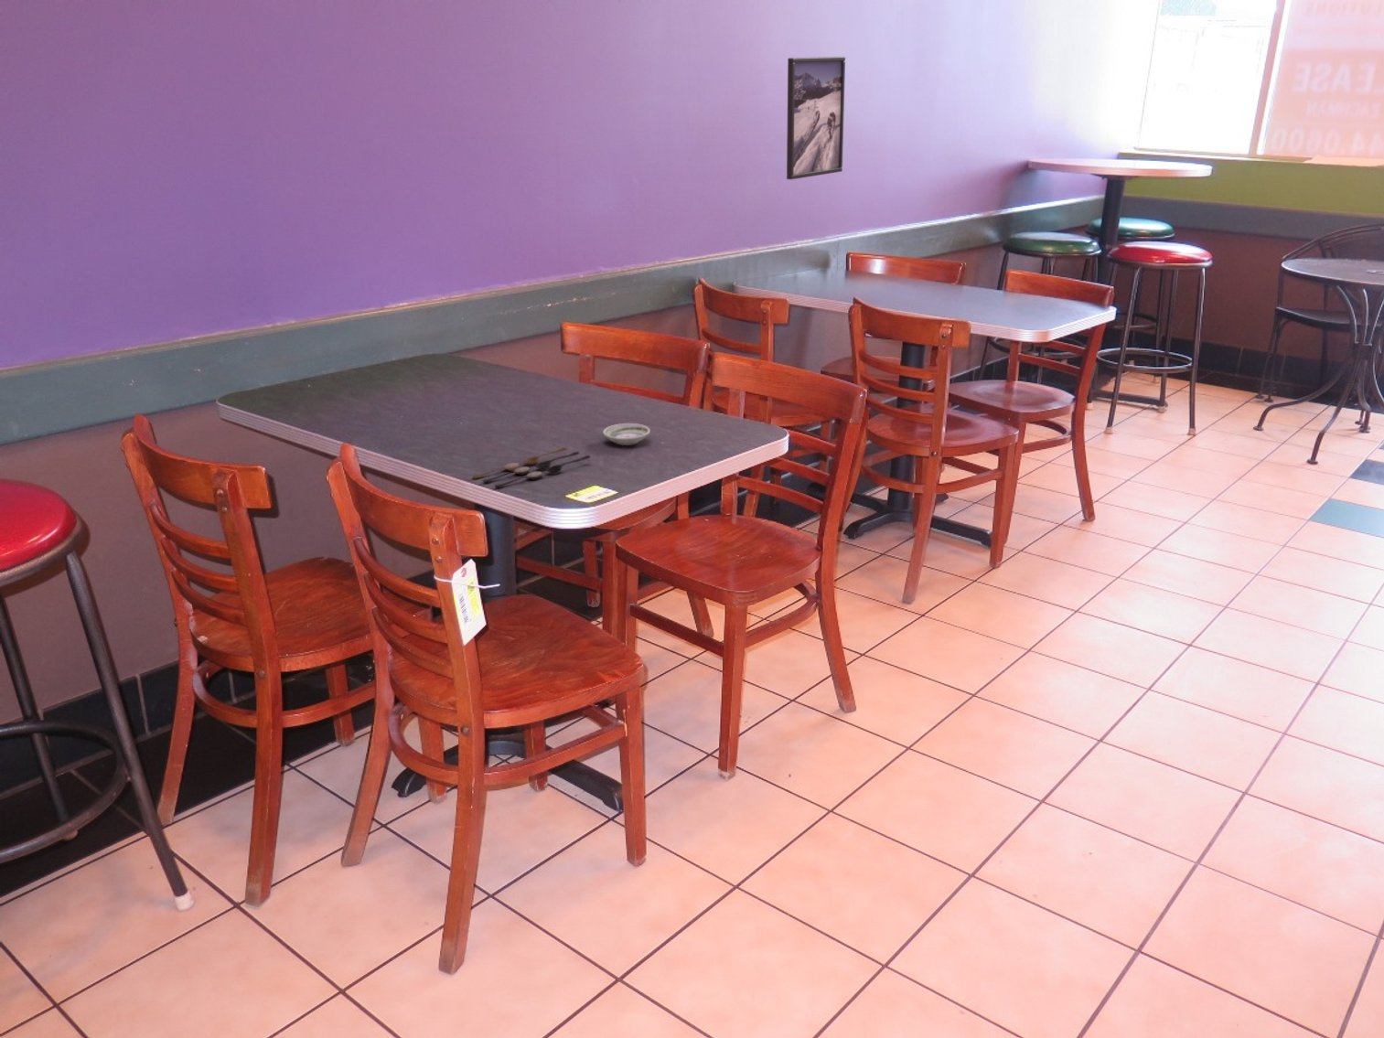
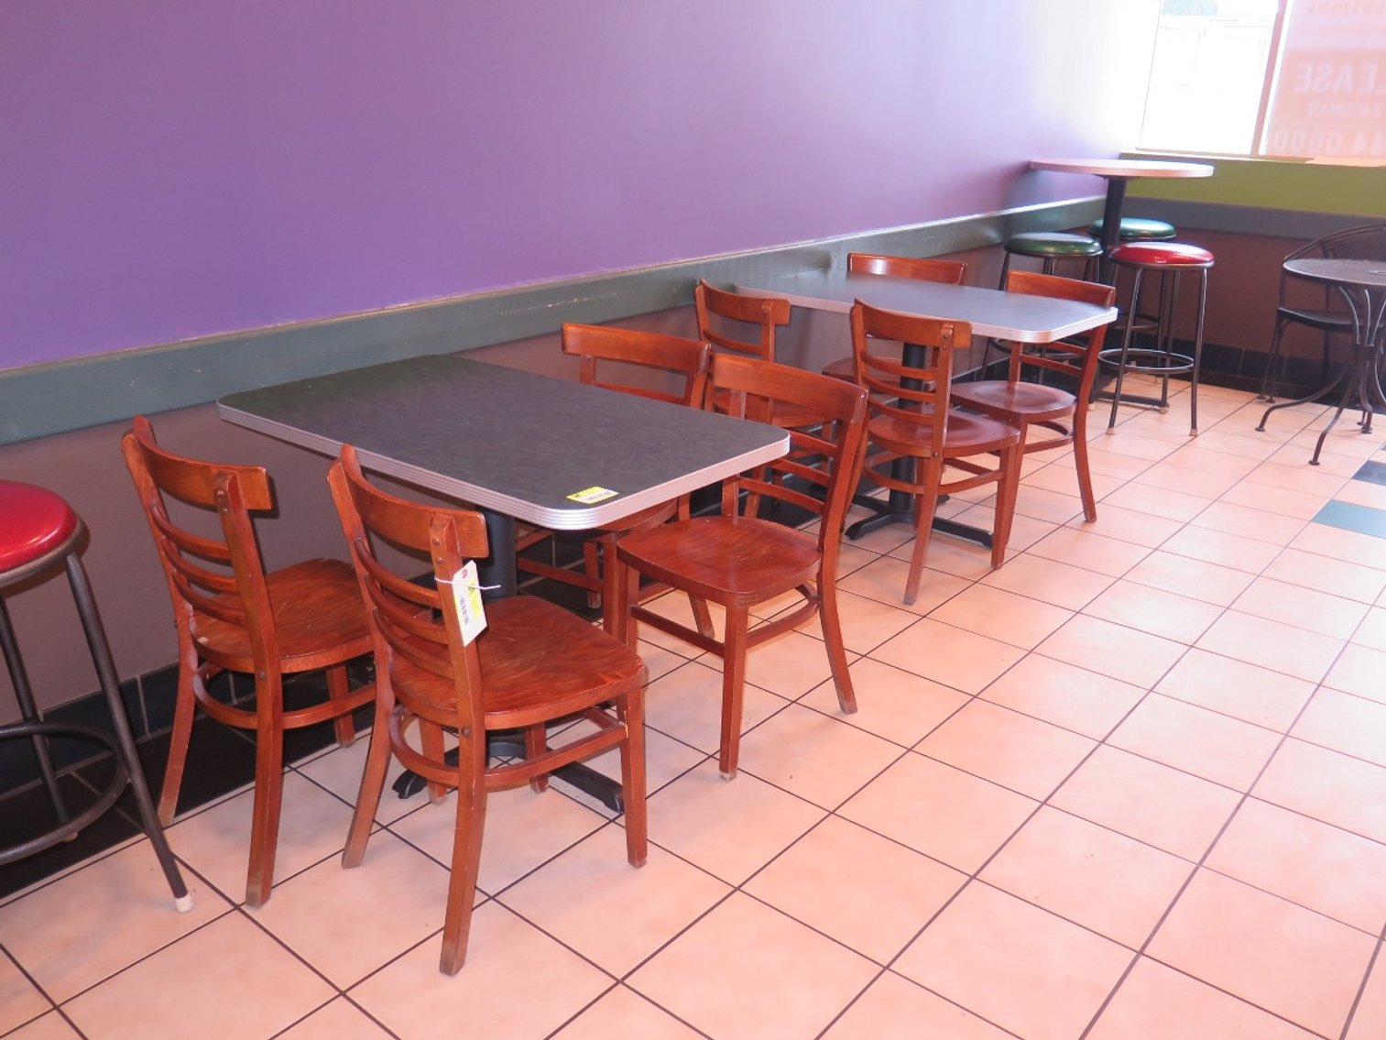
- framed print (816, 117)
- spoon (530, 468)
- saucer (627, 435)
